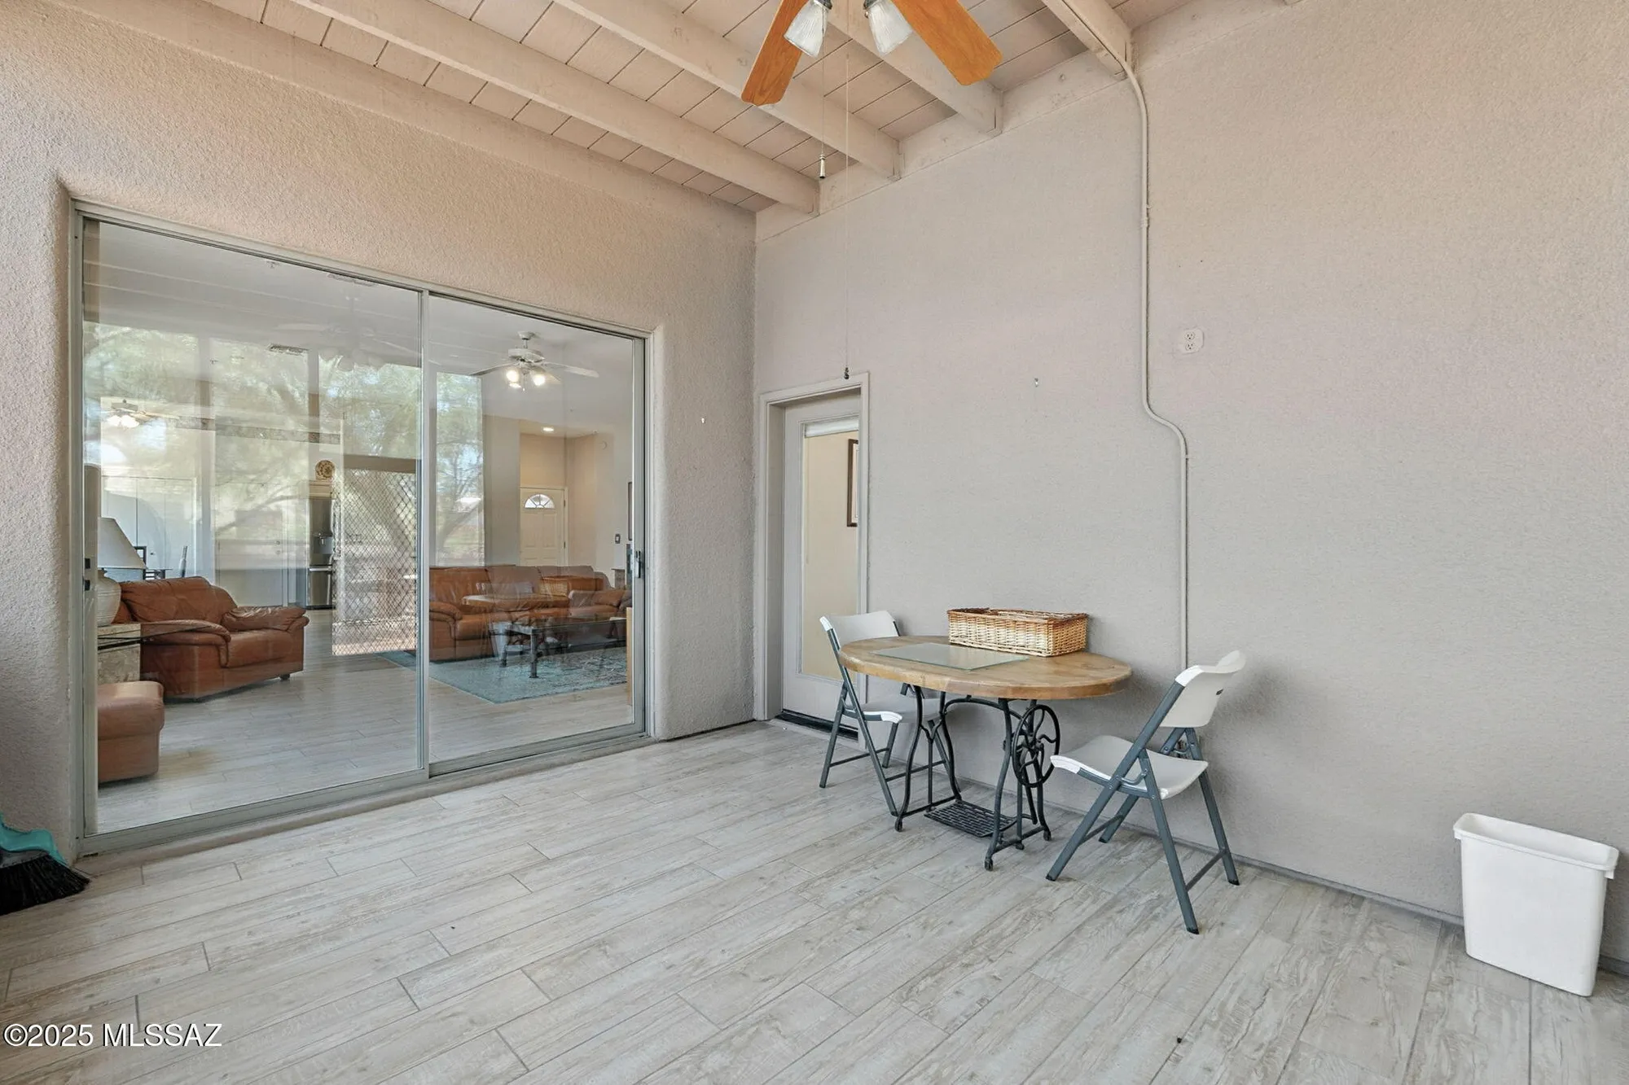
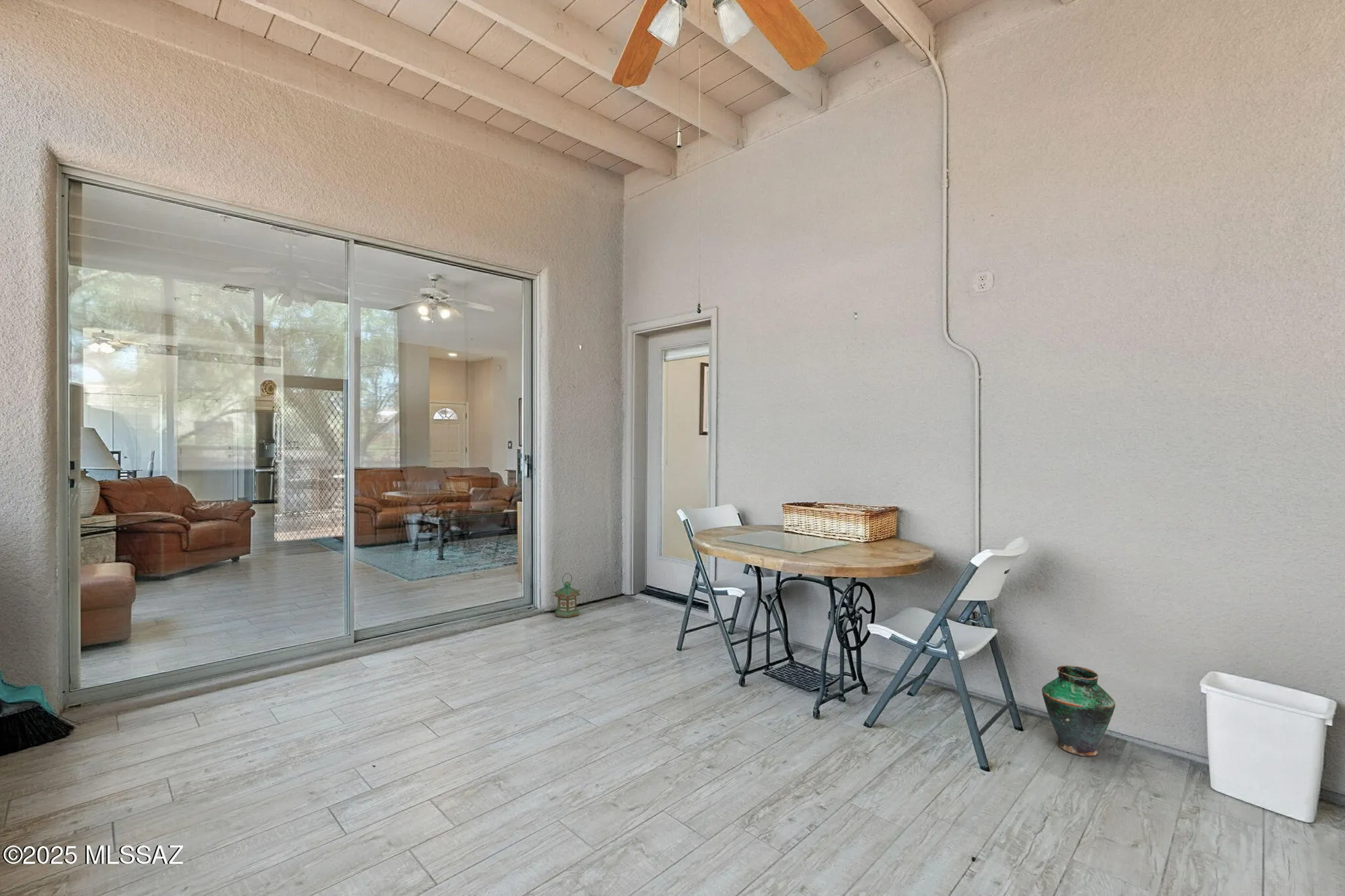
+ lantern (567, 594)
+ vase (1079, 708)
